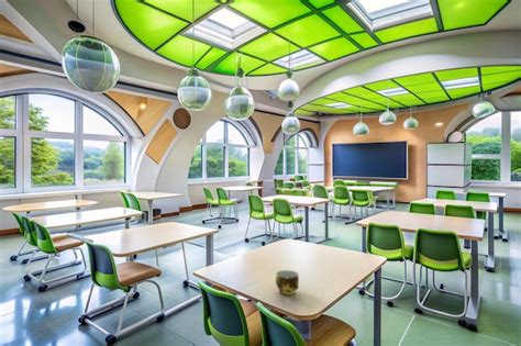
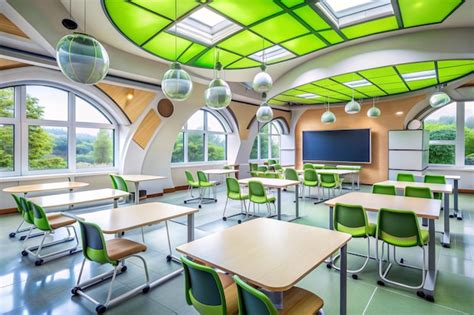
- cup (288, 282)
